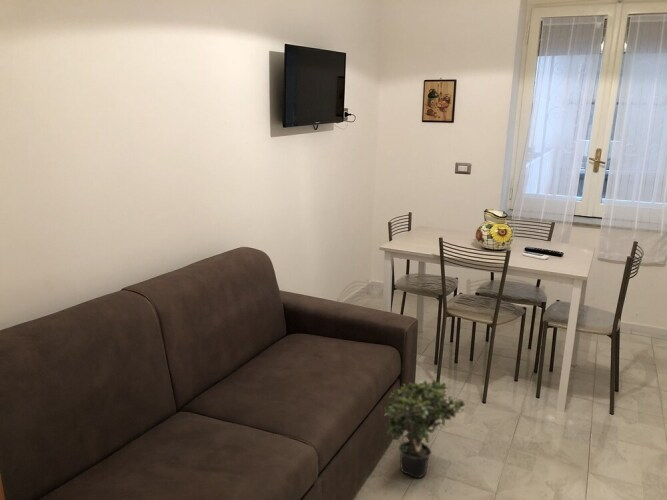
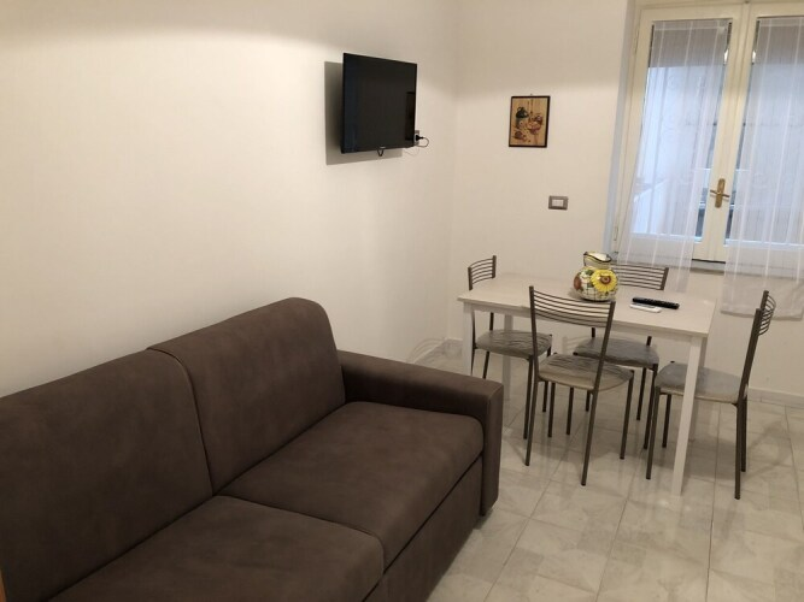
- potted plant (423, 426)
